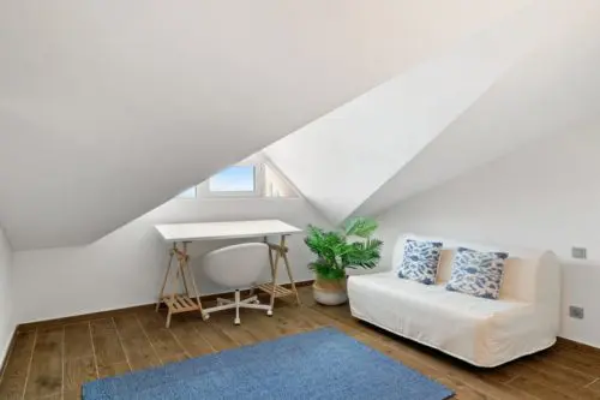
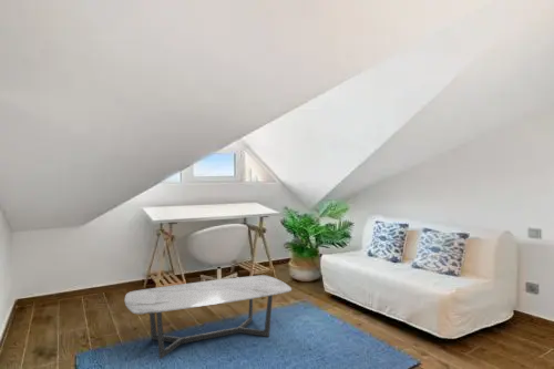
+ coffee table (208, 305)
